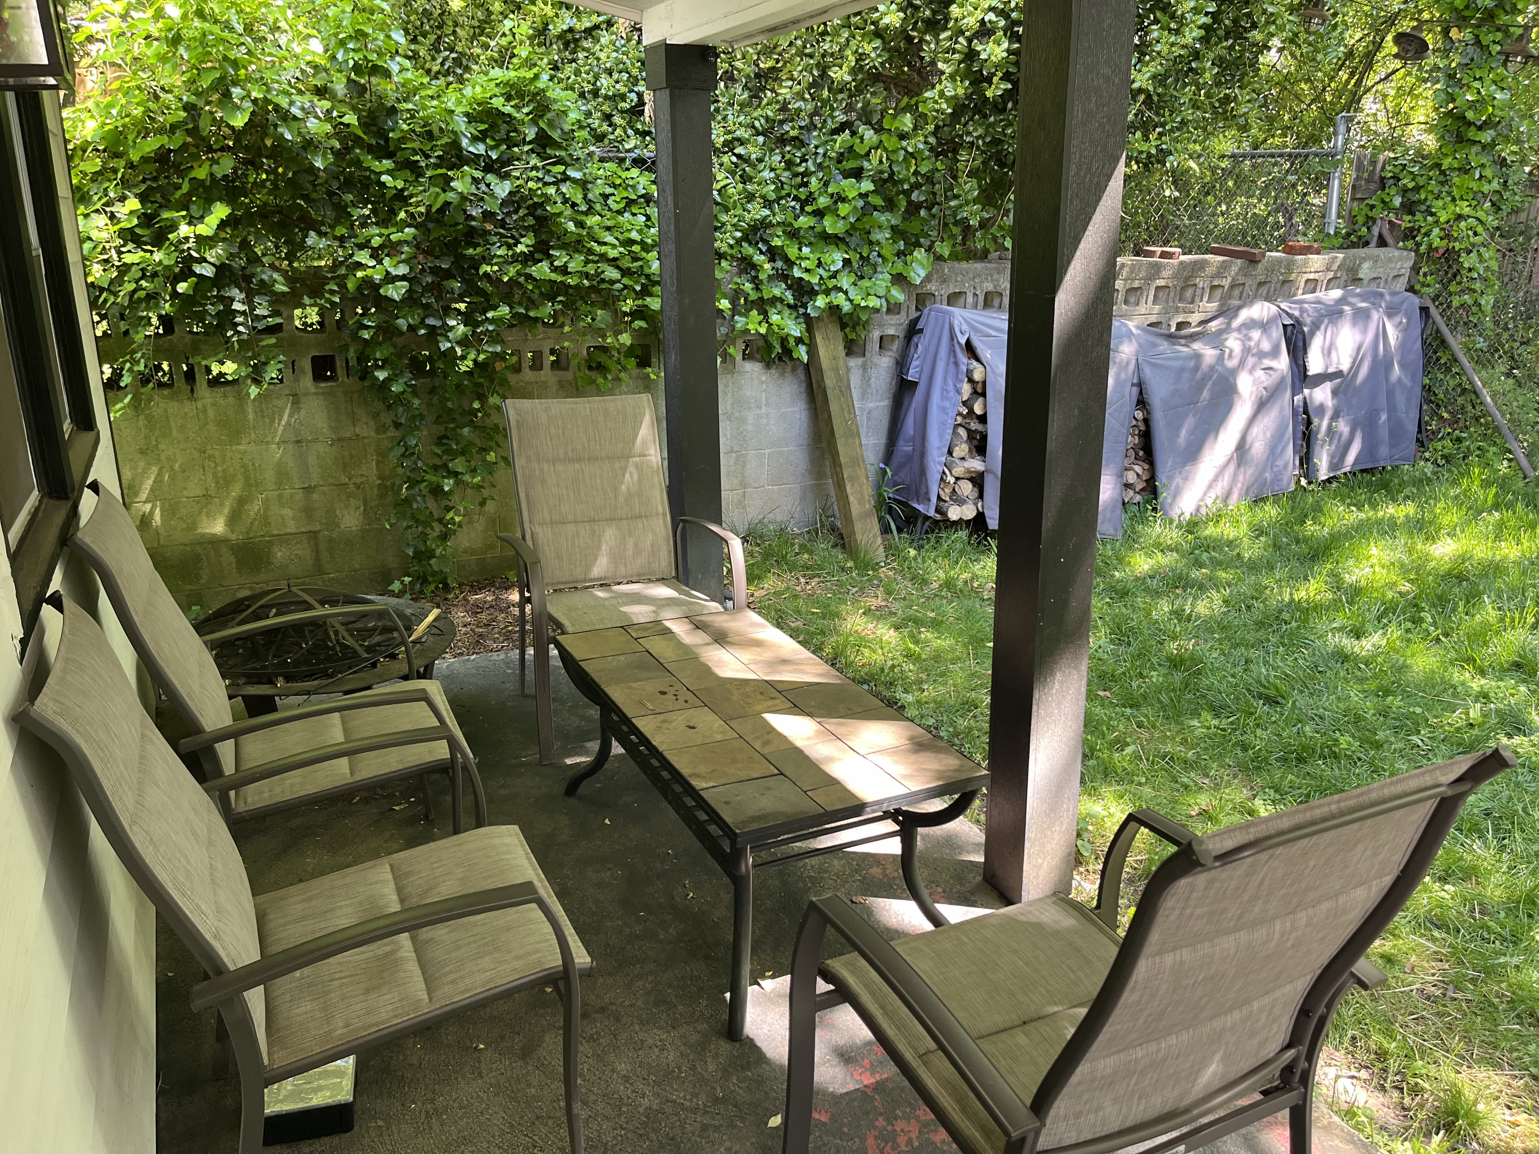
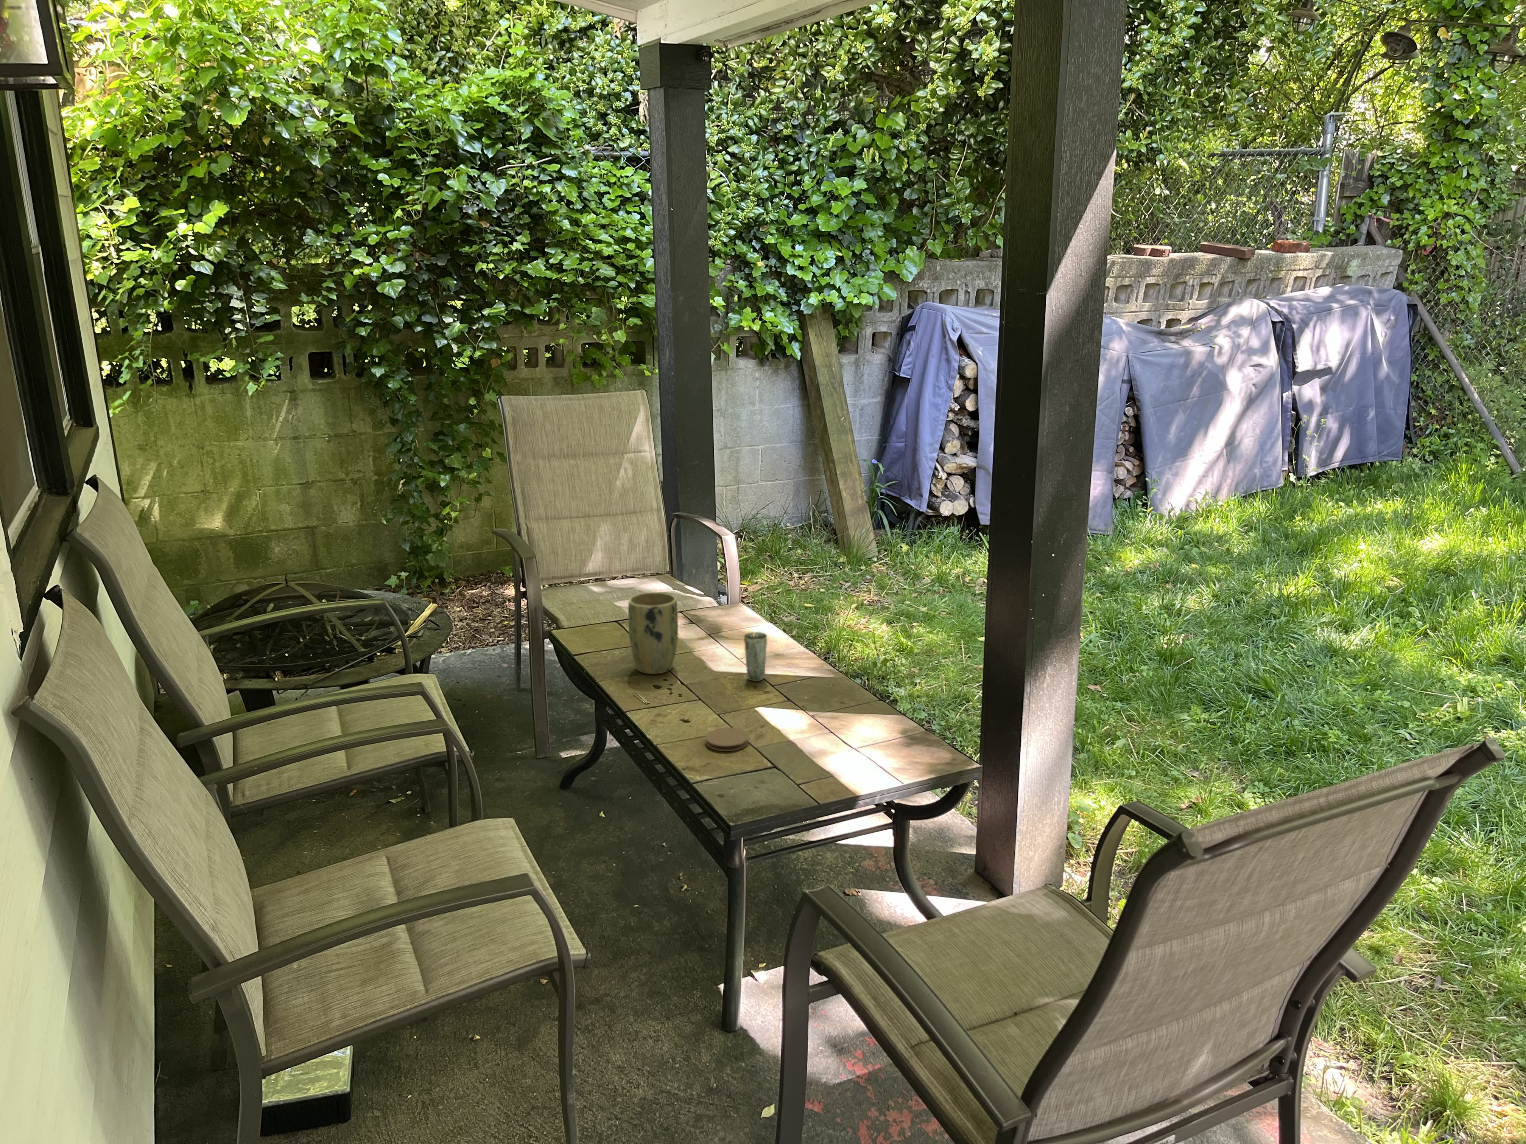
+ plant pot (654, 633)
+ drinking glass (756, 657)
+ coaster (727, 739)
